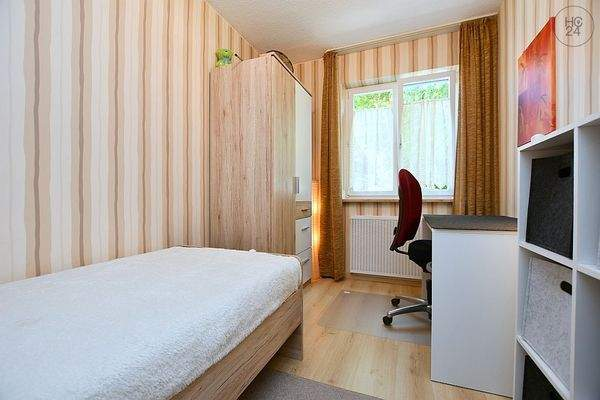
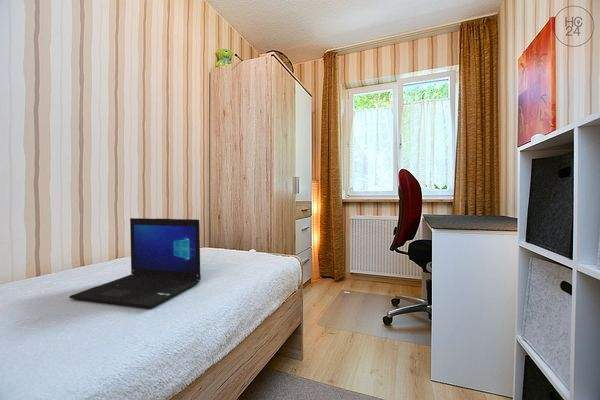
+ laptop (139, 256)
